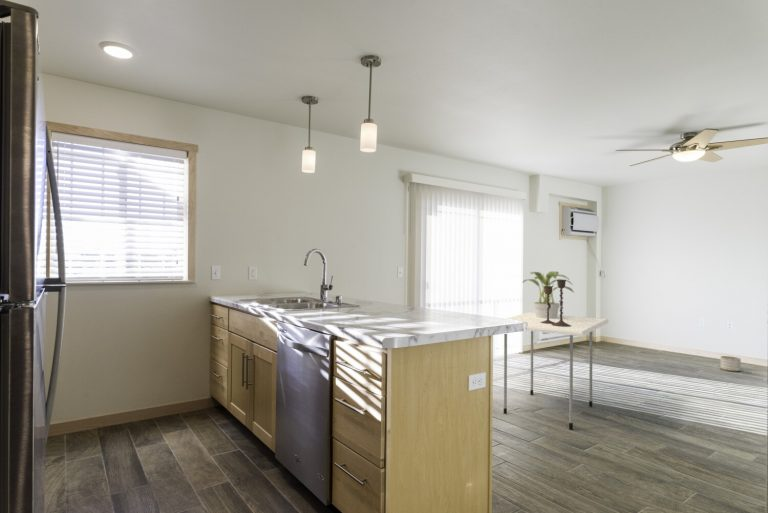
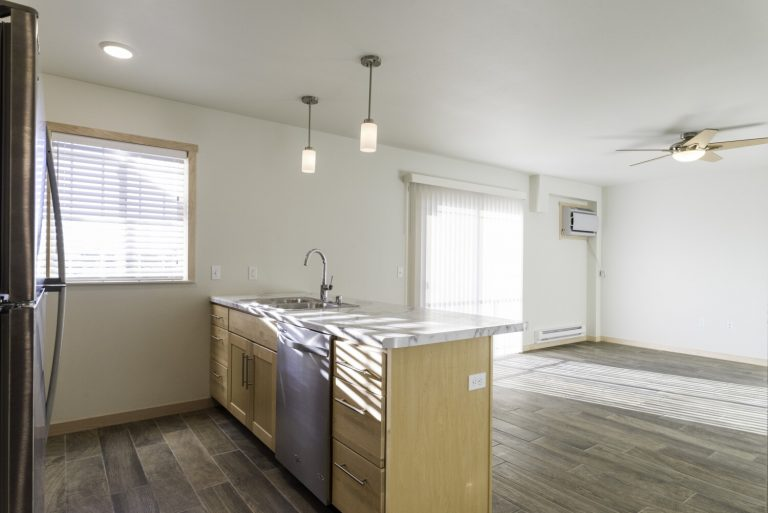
- dining table (532, 365)
- candlestick (559, 301)
- planter (730, 363)
- potted plant (546, 294)
